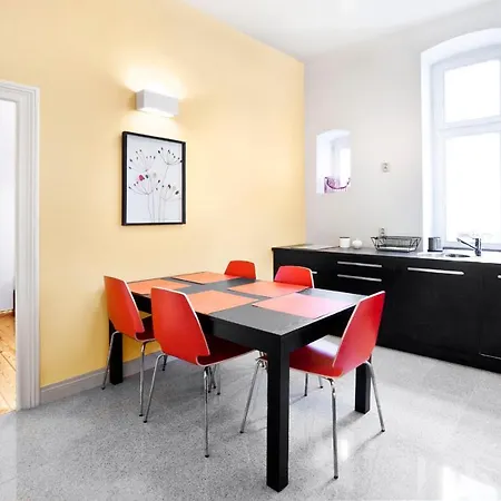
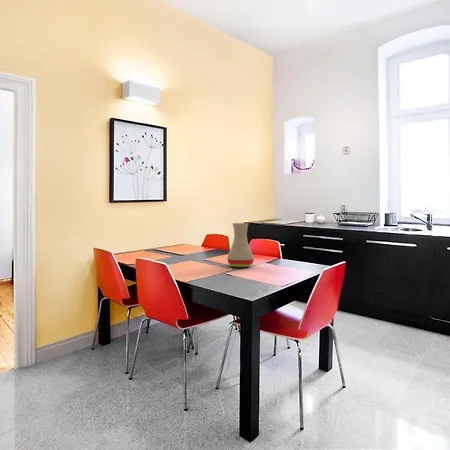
+ vase (240, 244)
